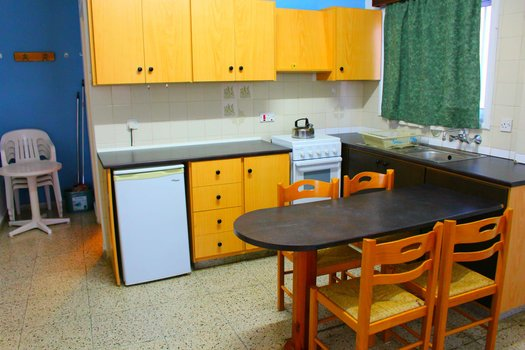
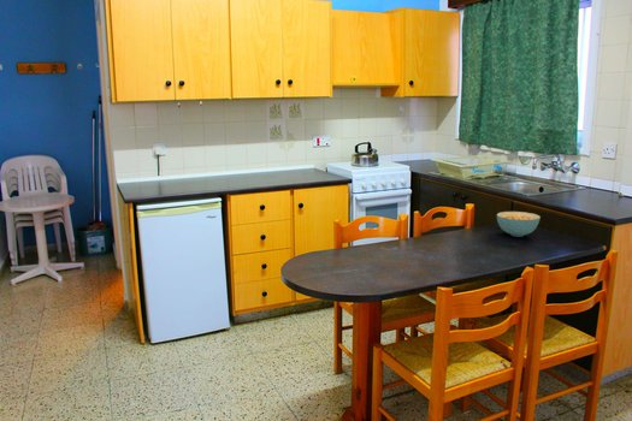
+ cereal bowl (518, 225)
